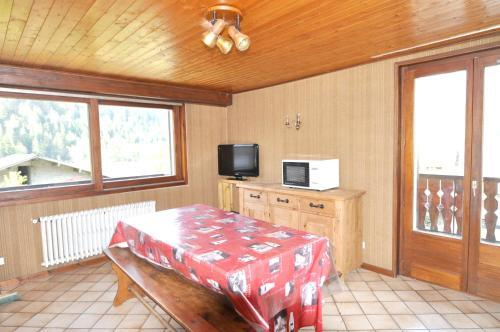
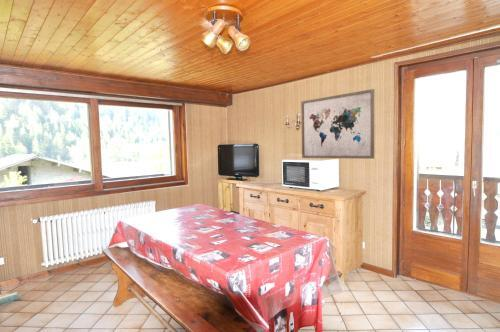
+ wall art (334, 127)
